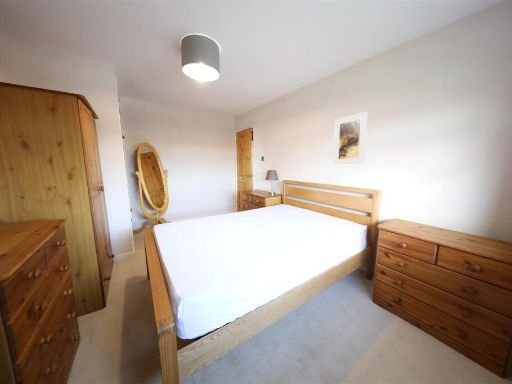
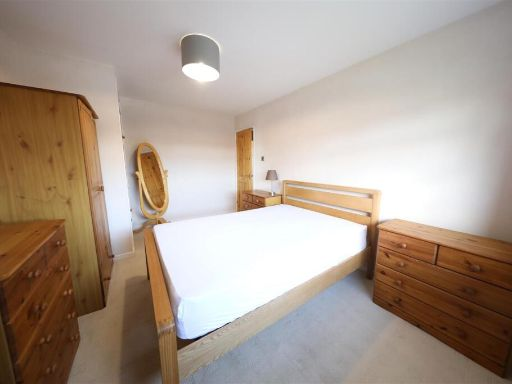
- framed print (349, 140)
